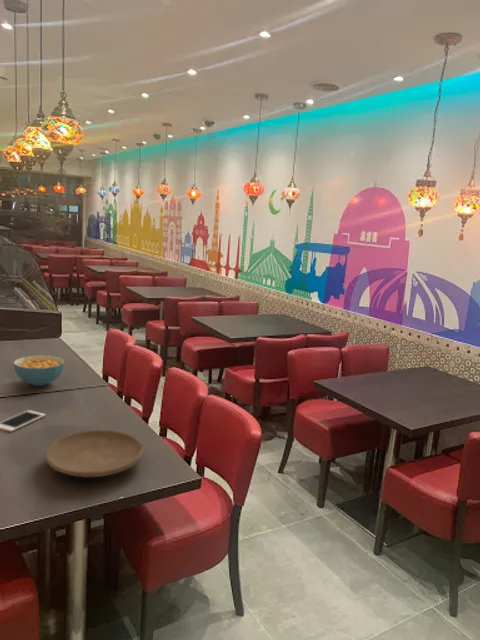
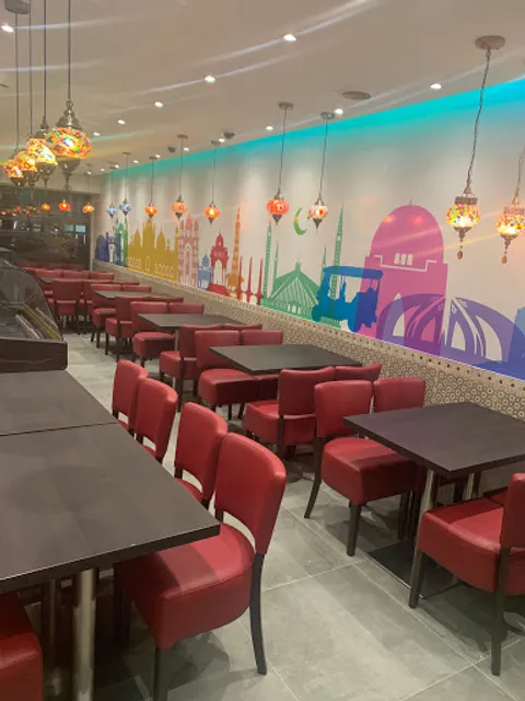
- plate (95, 456)
- cell phone (20, 420)
- cereal bowl (39, 372)
